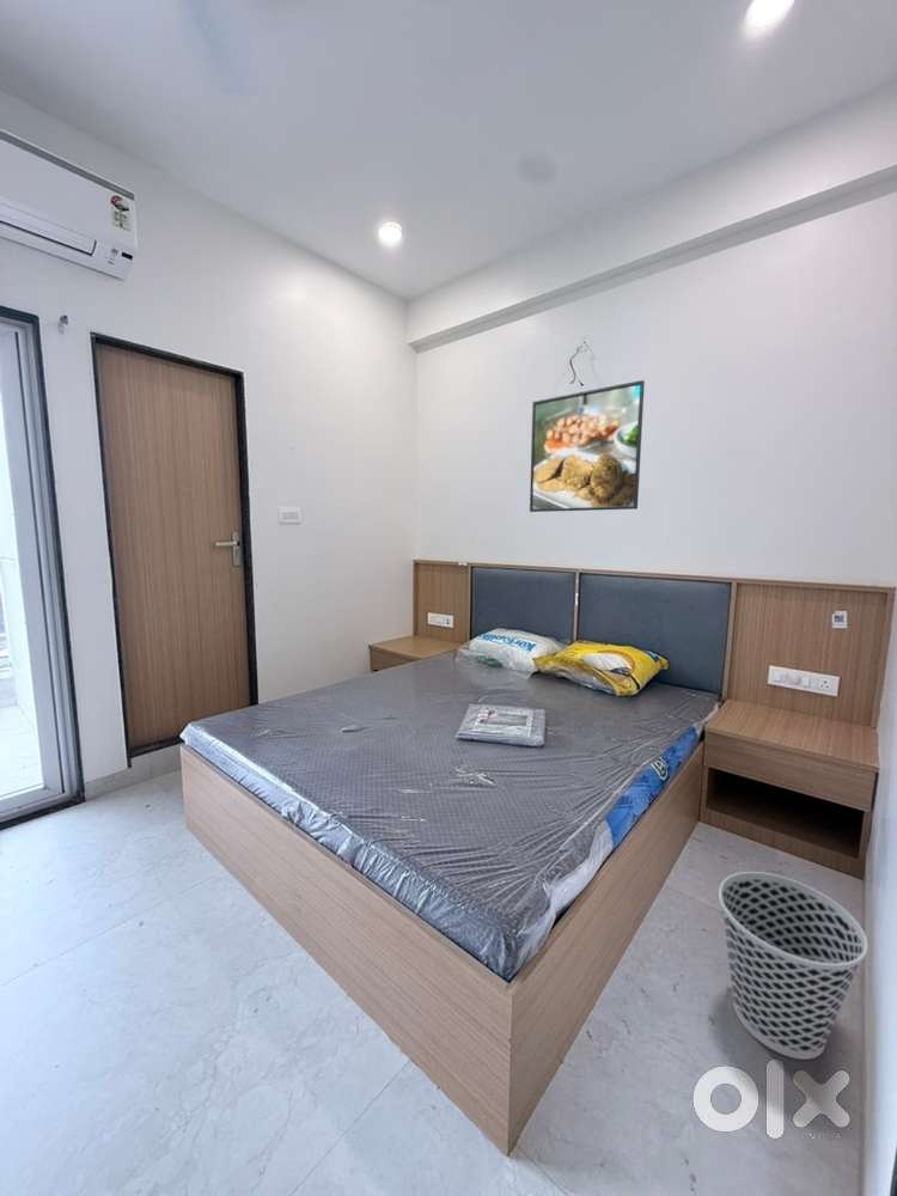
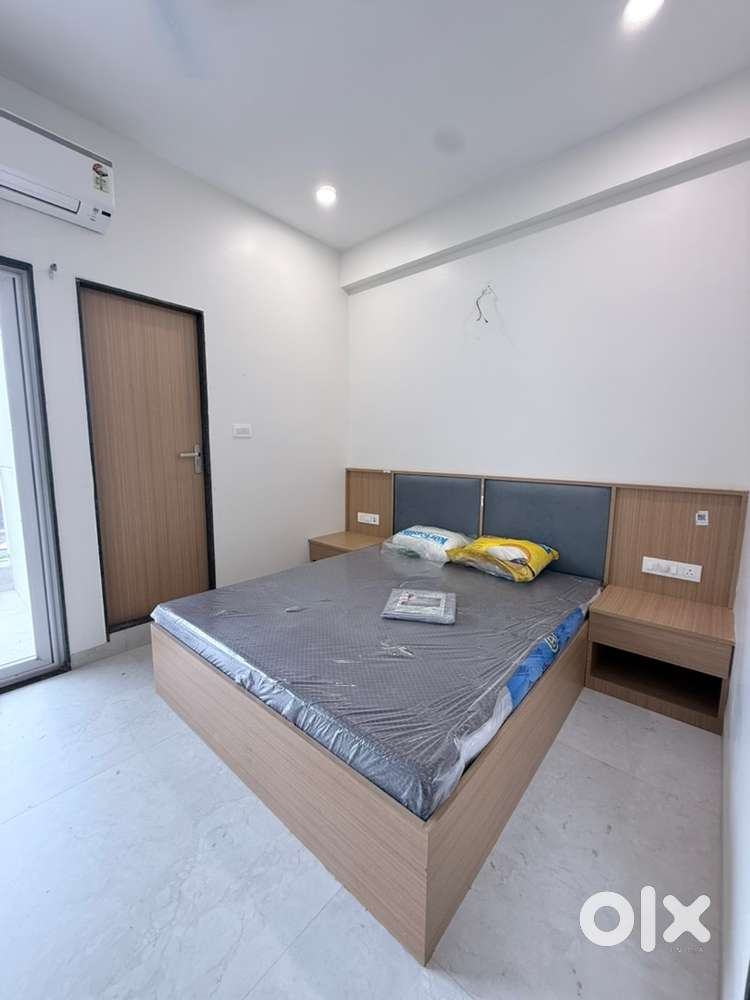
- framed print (581, 451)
- wastebasket (782, 966)
